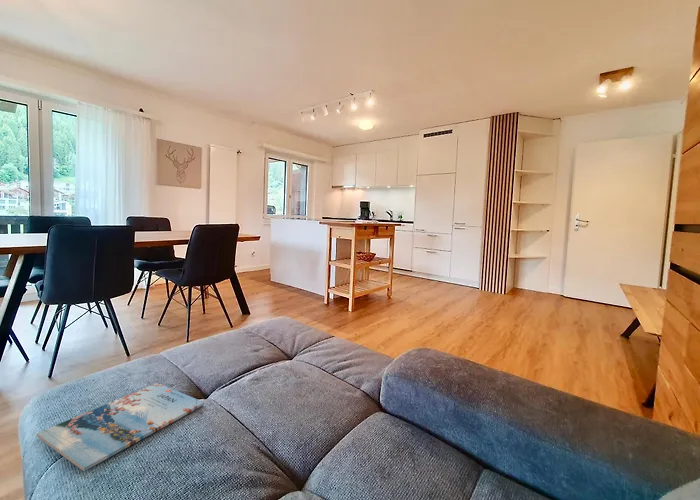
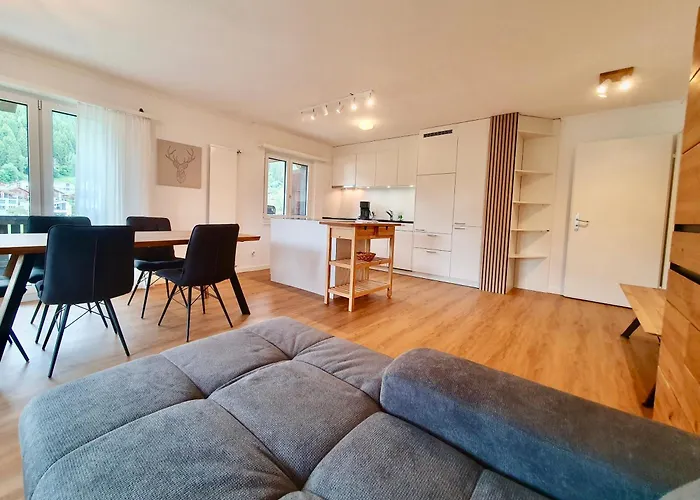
- magazine (128, 417)
